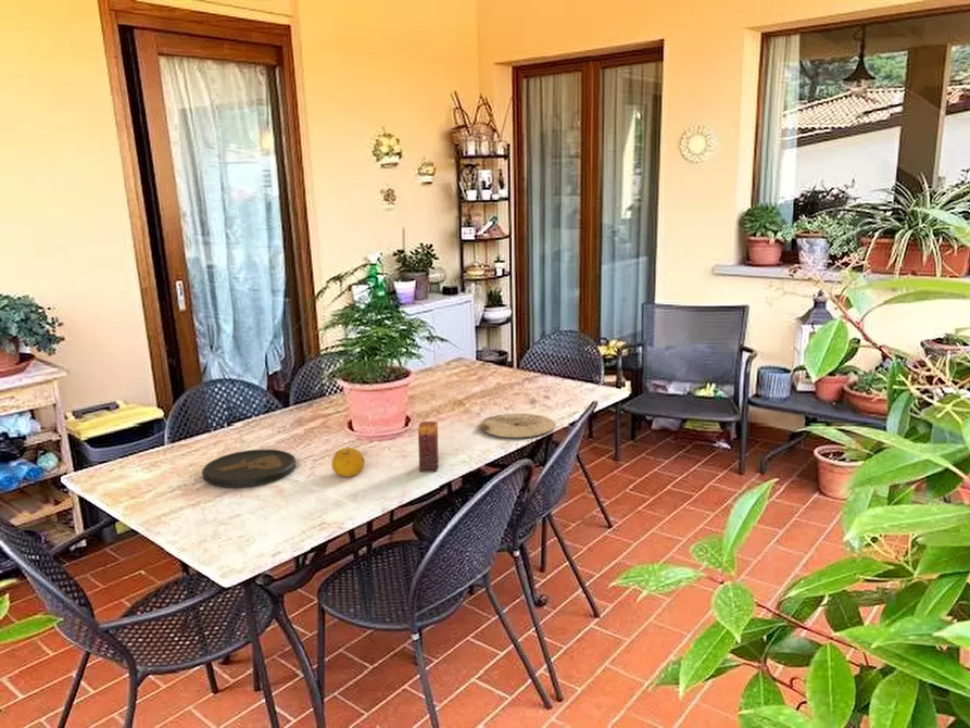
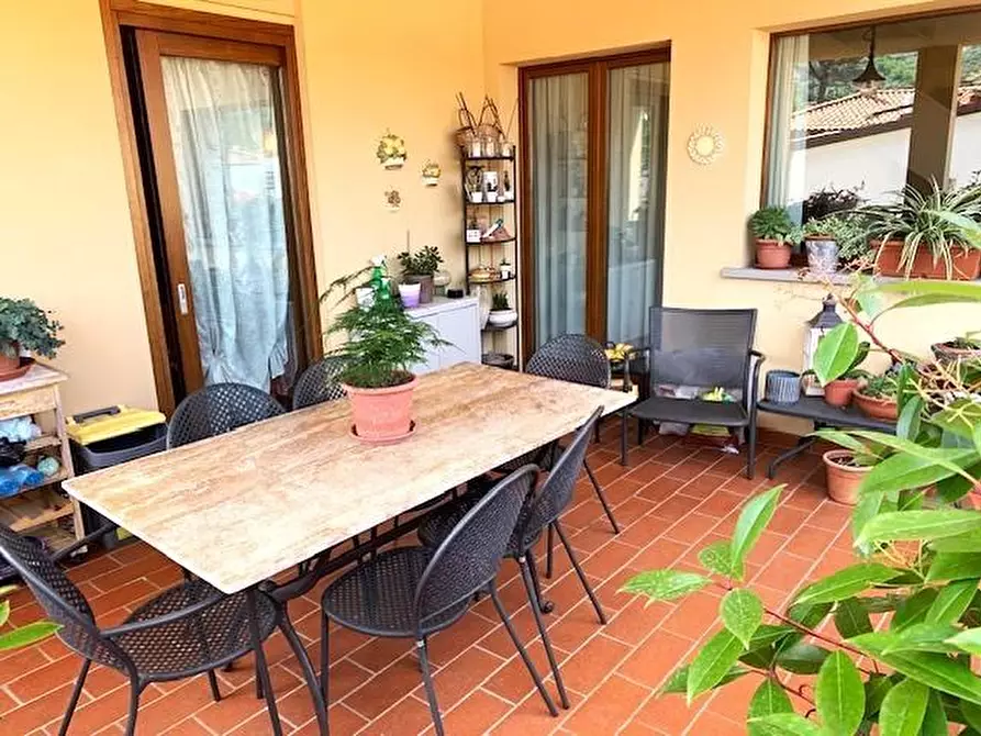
- fruit (348, 462)
- plate (517, 423)
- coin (250, 467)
- candle (428, 447)
